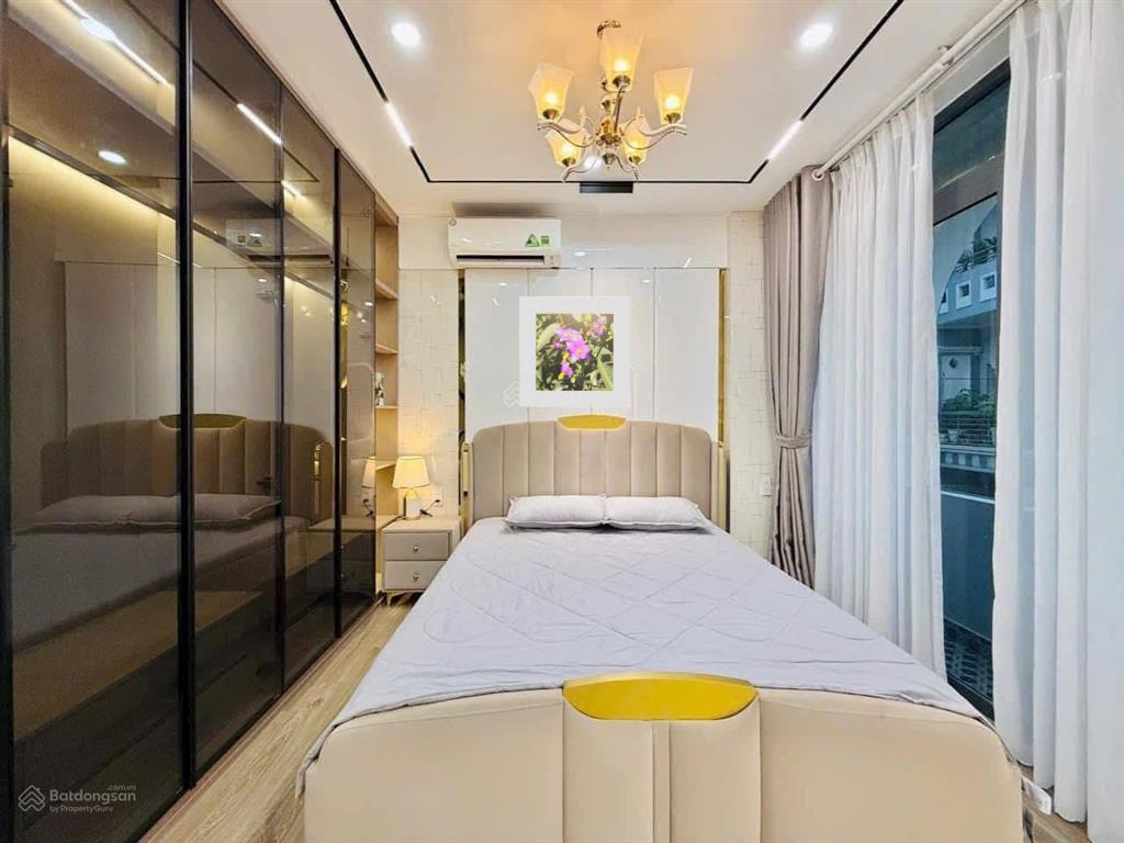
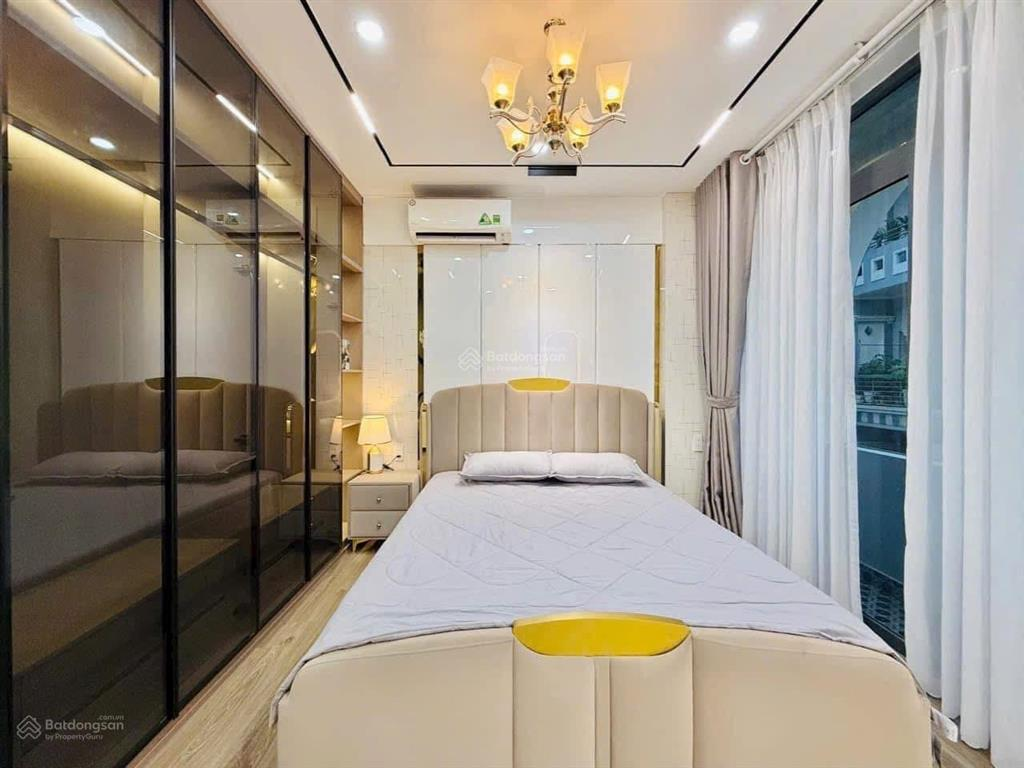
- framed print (574, 351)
